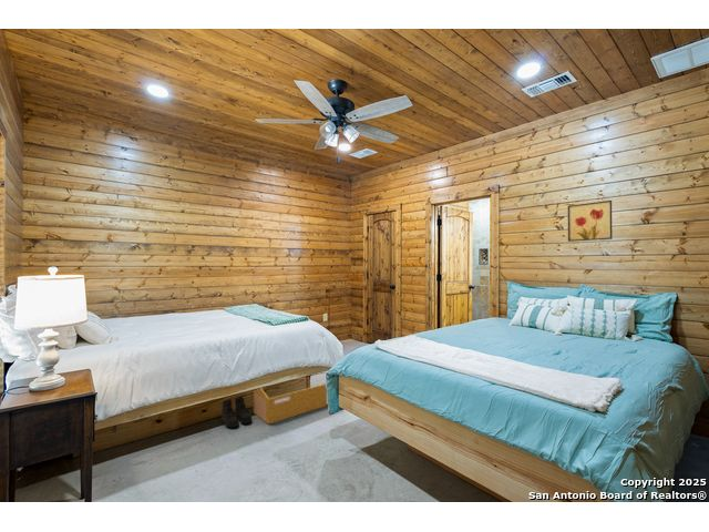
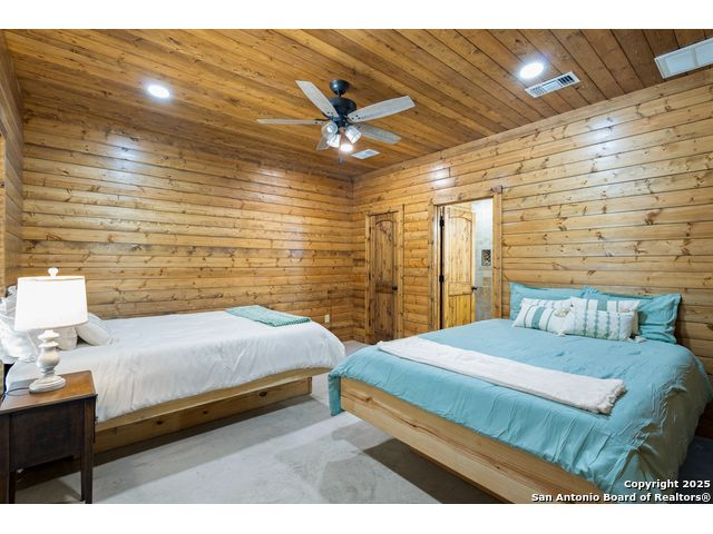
- basket (306, 389)
- wall art (589, 222)
- boots (236, 410)
